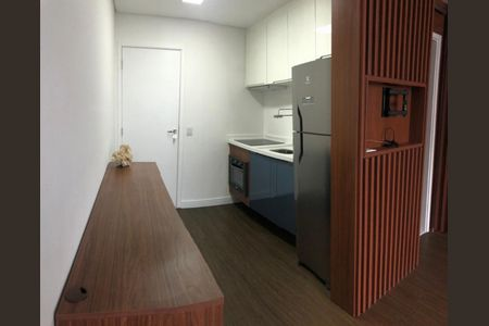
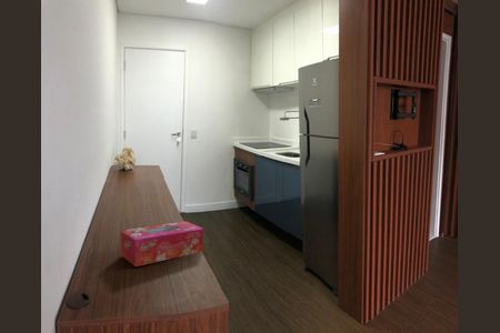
+ tissue box (162, 241)
